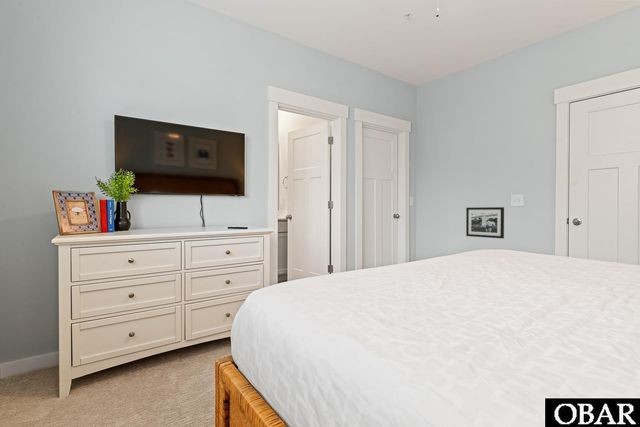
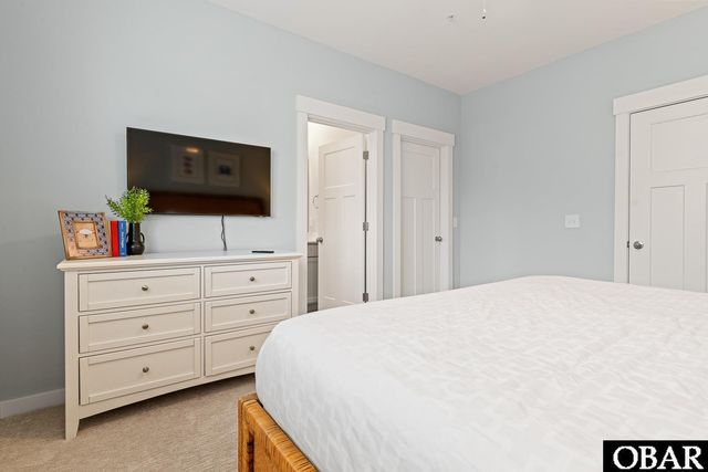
- picture frame (484, 222)
